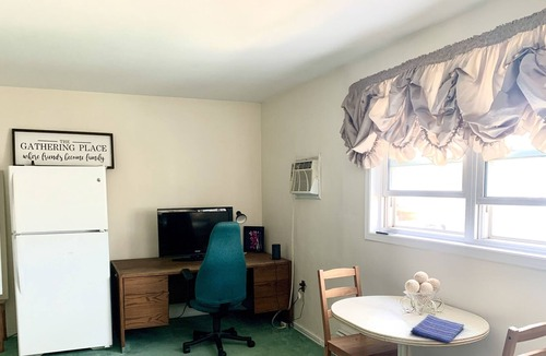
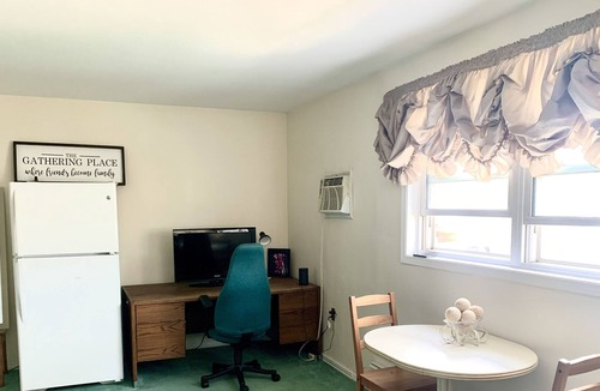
- dish towel (437, 328)
